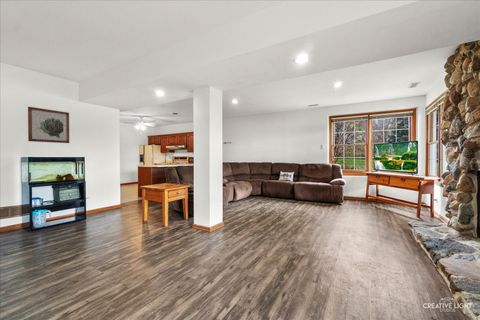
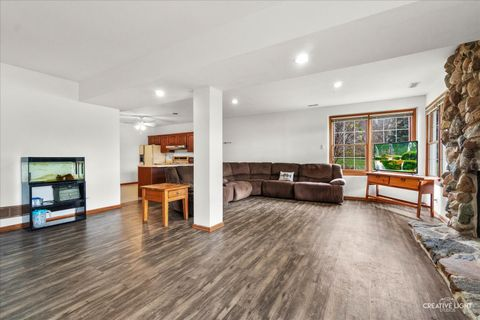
- wall art (49, 126)
